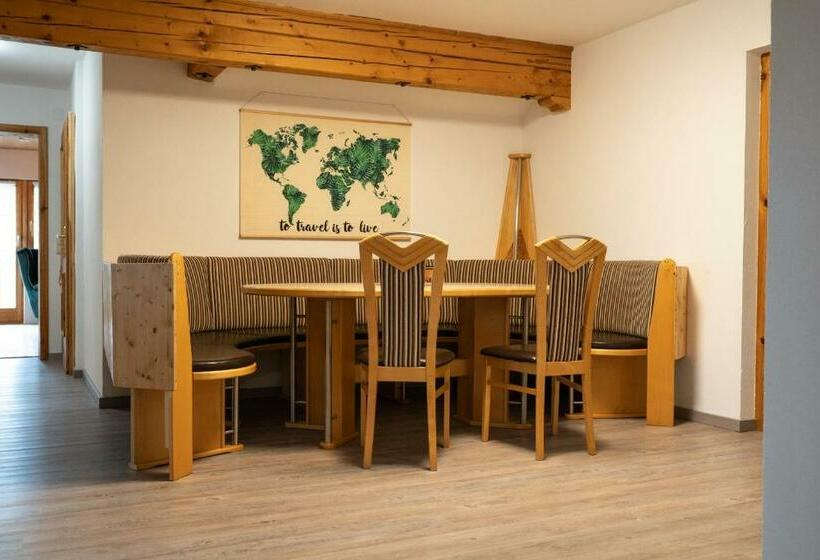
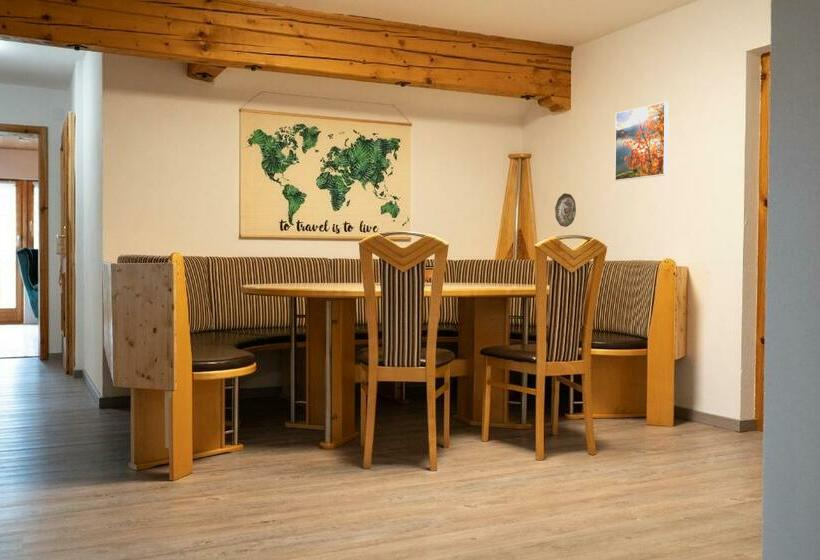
+ decorative plate (566, 210)
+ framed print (640, 142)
